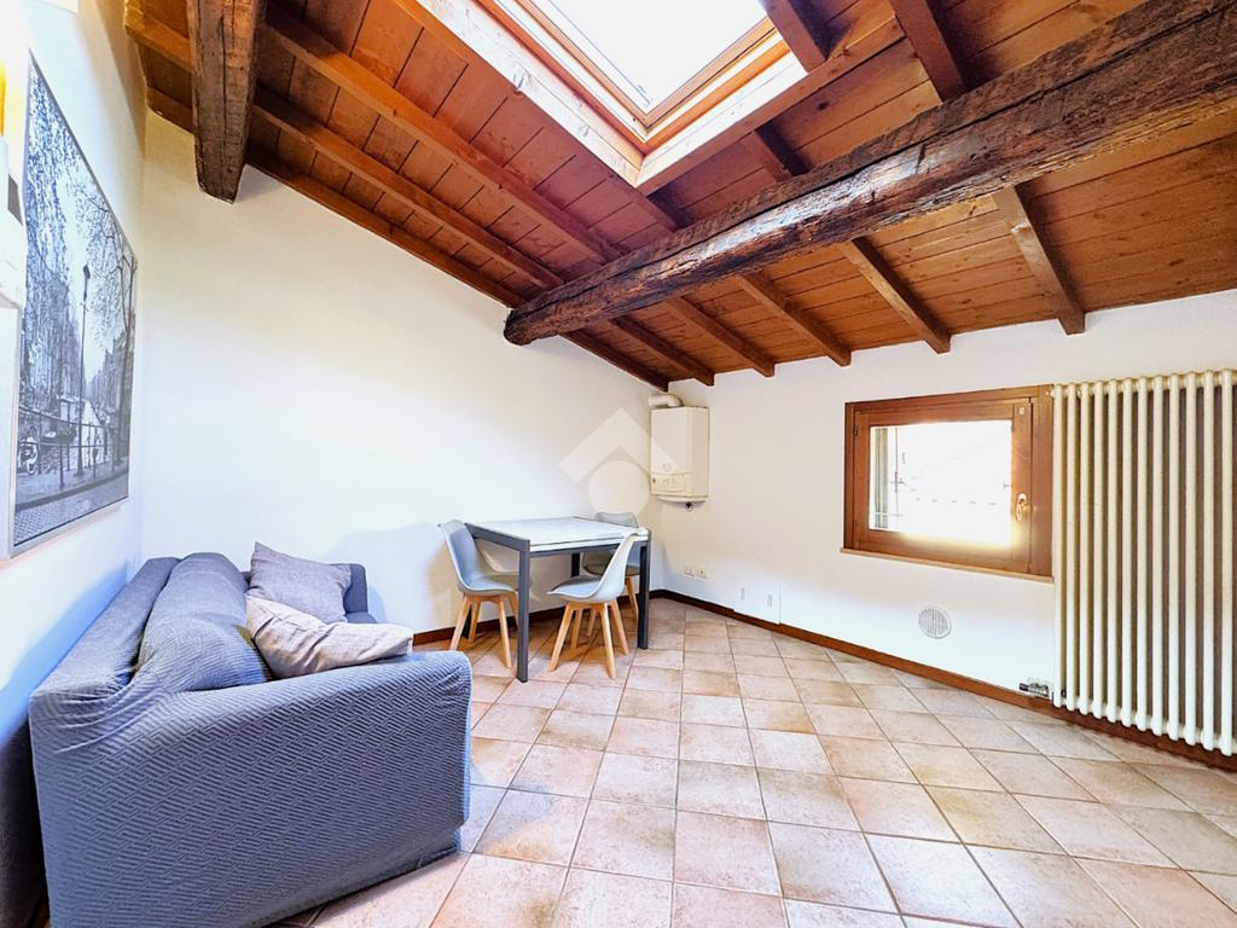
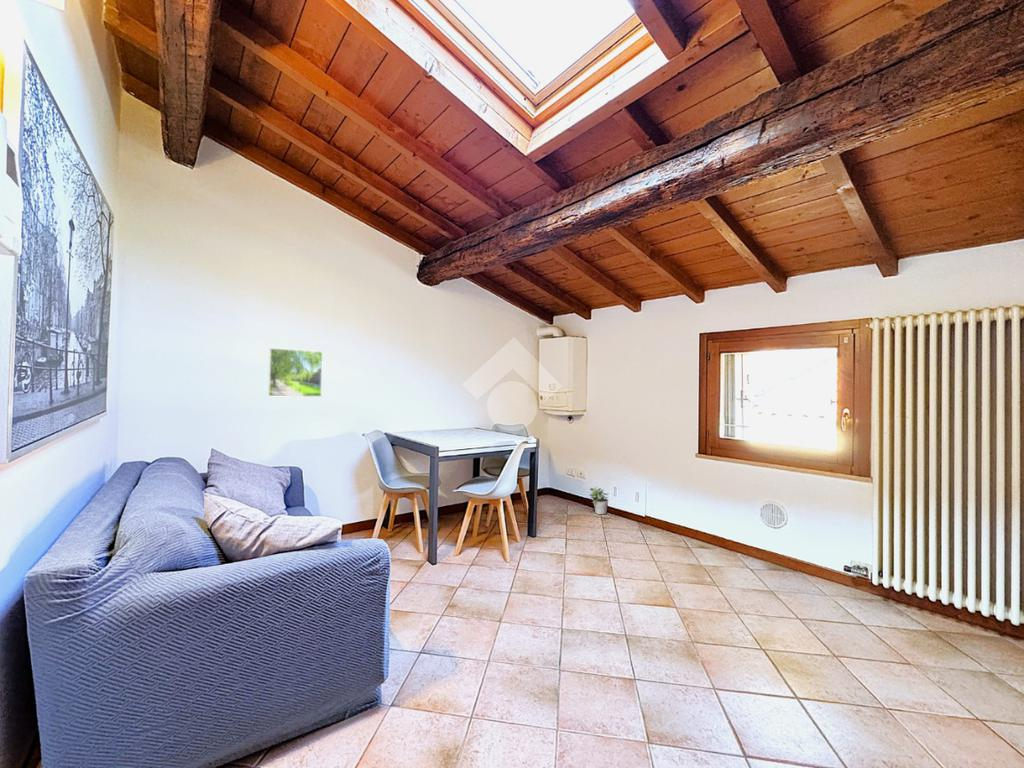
+ potted plant (597, 499)
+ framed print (296, 373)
